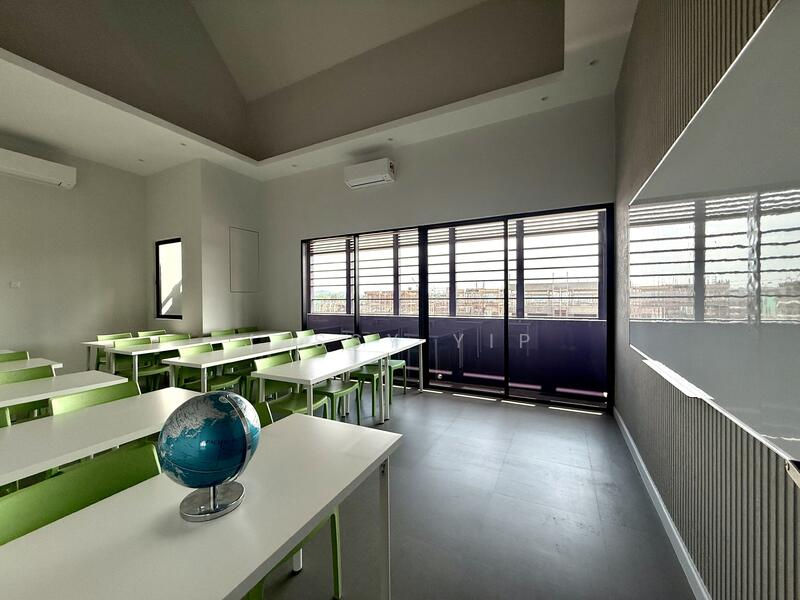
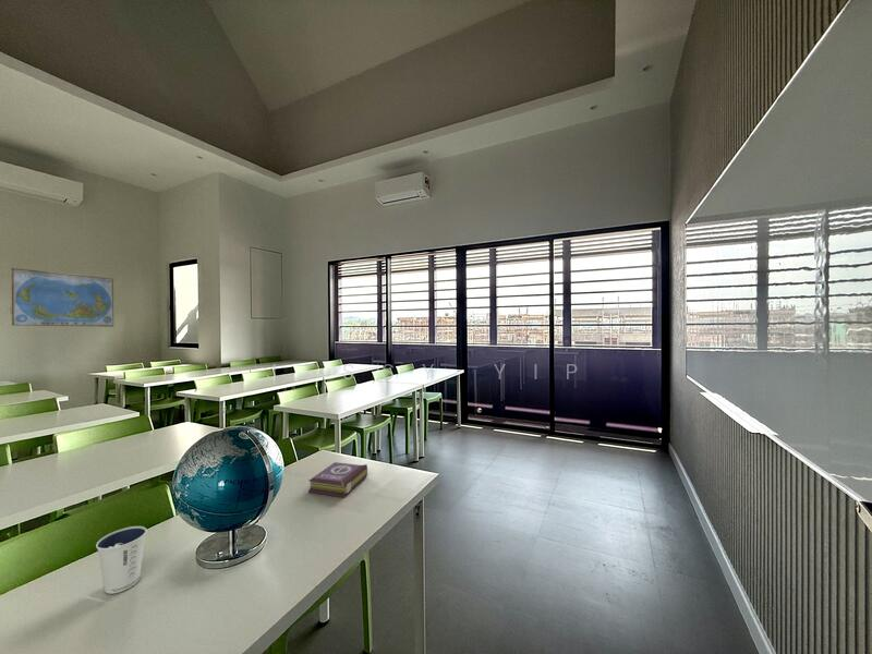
+ dixie cup (122, 560)
+ world map (68, 300)
+ book (339, 477)
